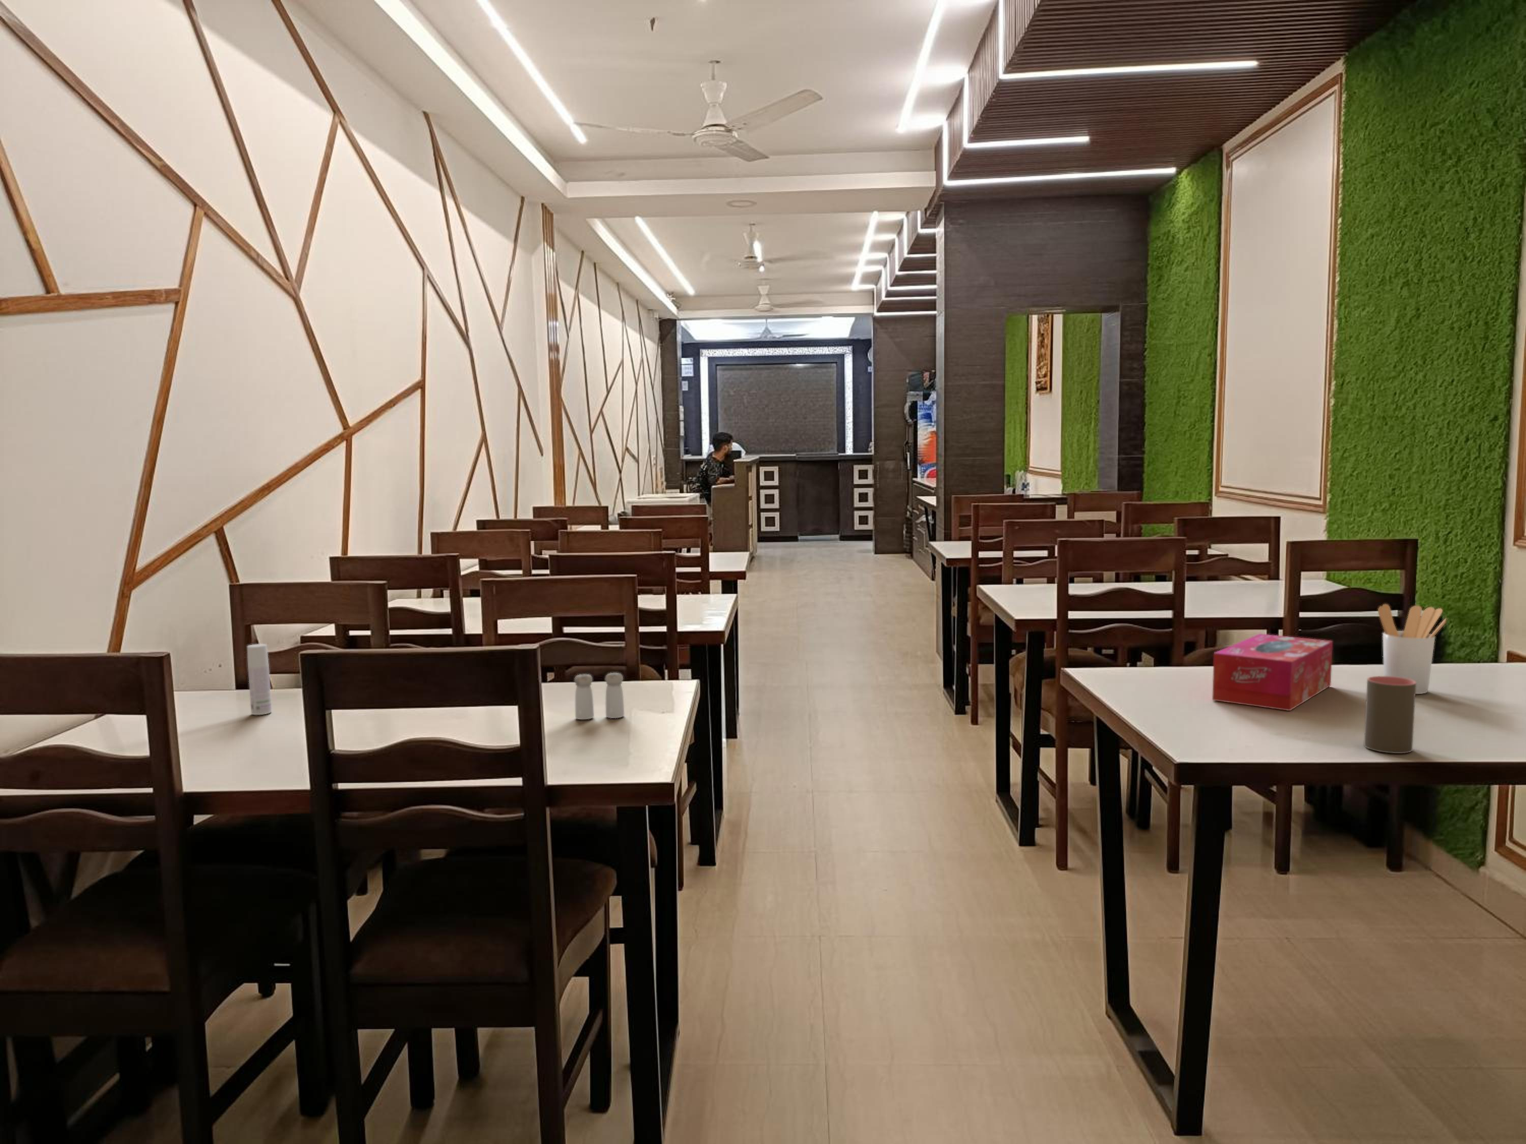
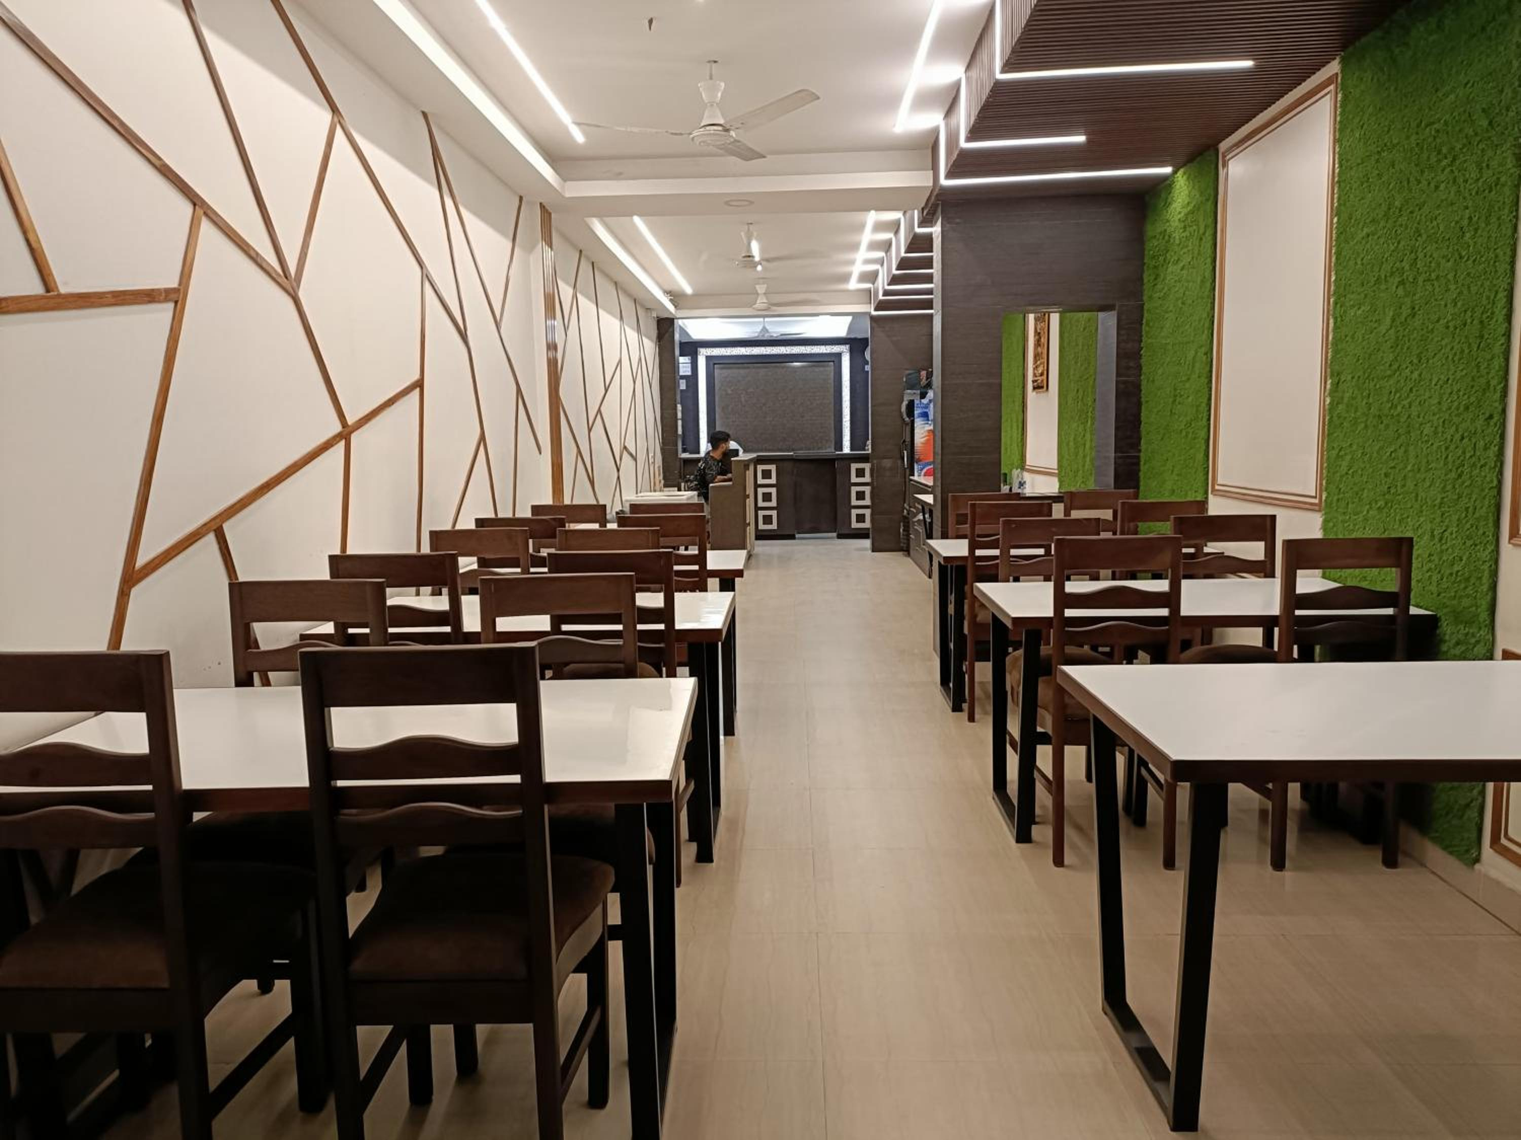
- bottle (258, 679)
- cup (1390, 714)
- tissue box (1274, 669)
- utensil holder (1413, 647)
- salt and pepper shaker (592, 697)
